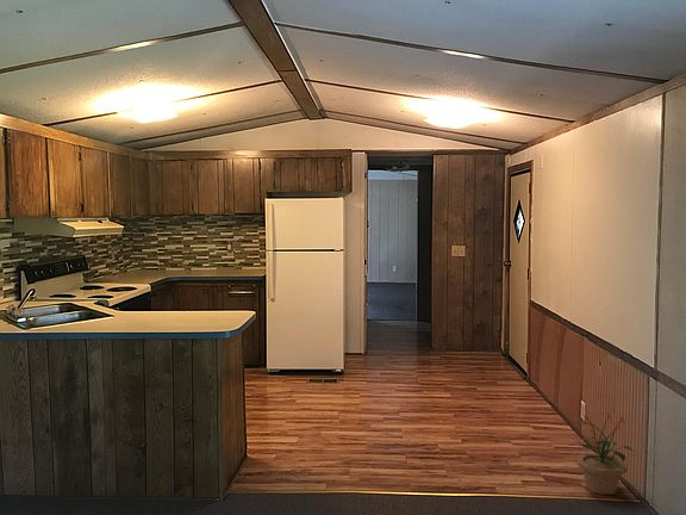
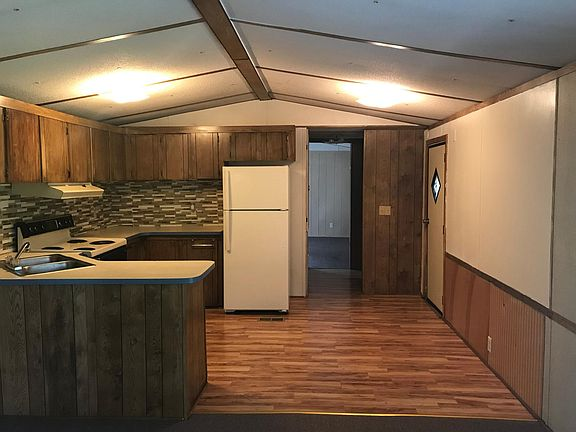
- potted plant (604, 451)
